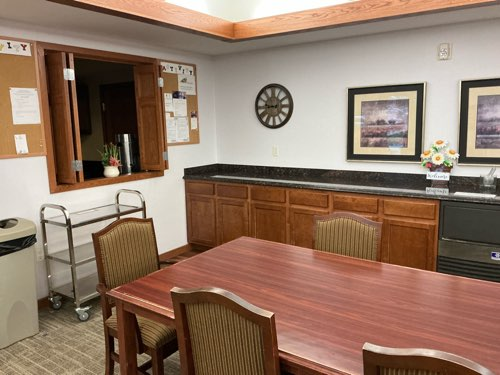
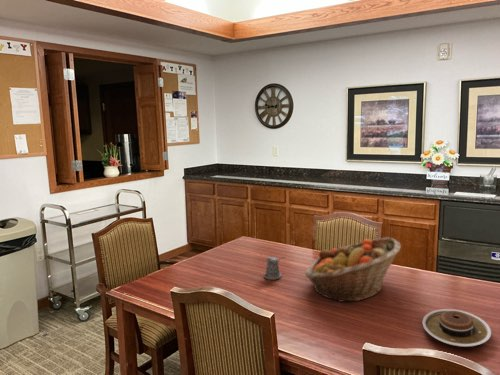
+ plate (455, 324)
+ fruit basket (352, 265)
+ pepper shaker (274, 266)
